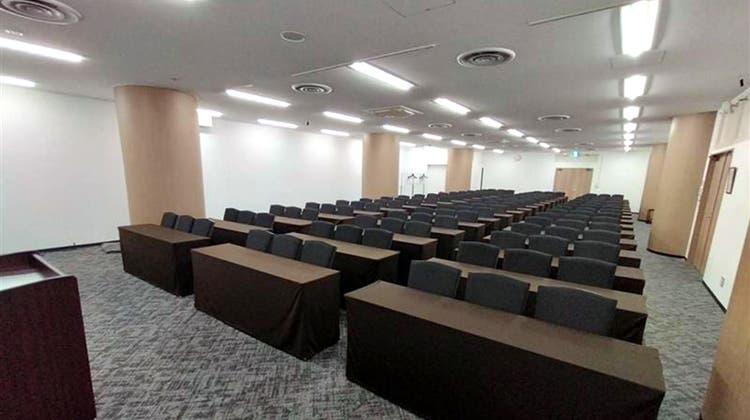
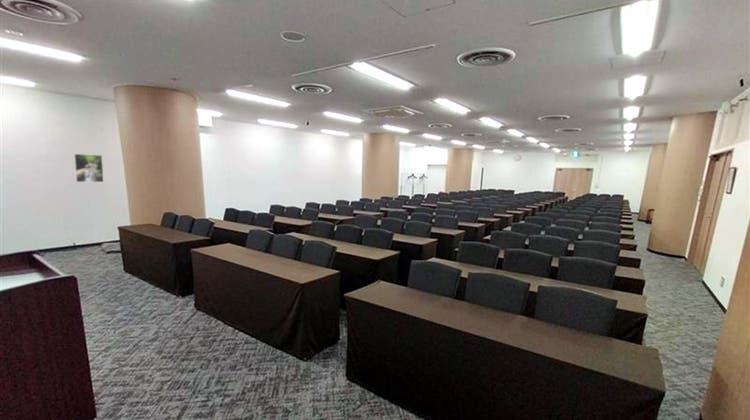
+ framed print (89, 168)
